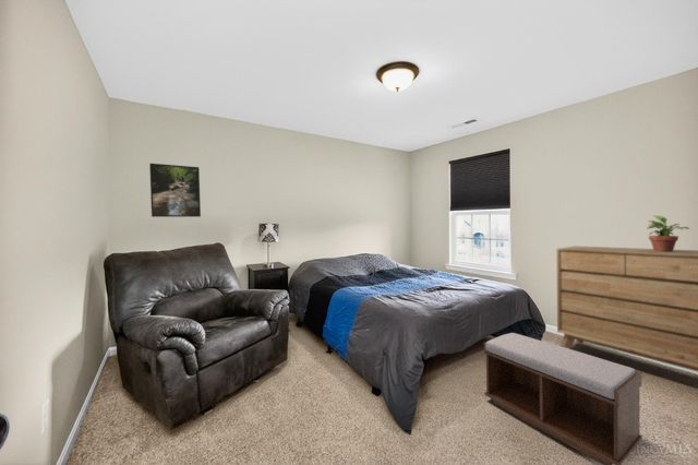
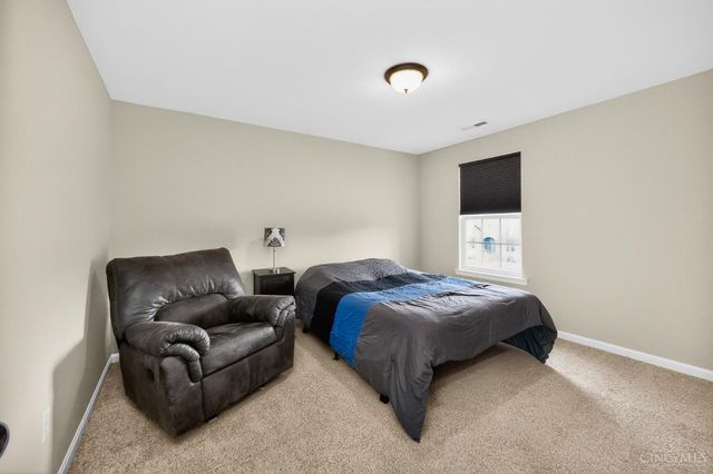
- dresser (633, 307)
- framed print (176, 191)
- potted plant (666, 233)
- bench (553, 386)
